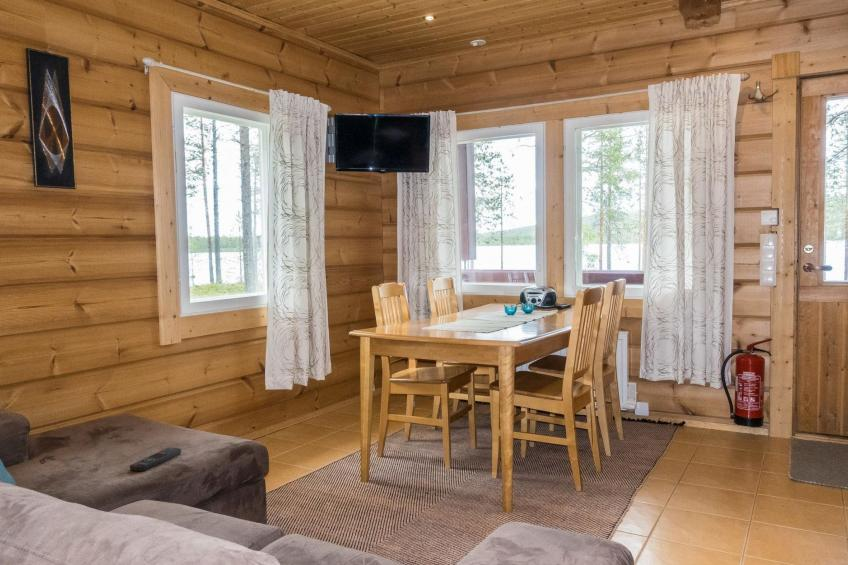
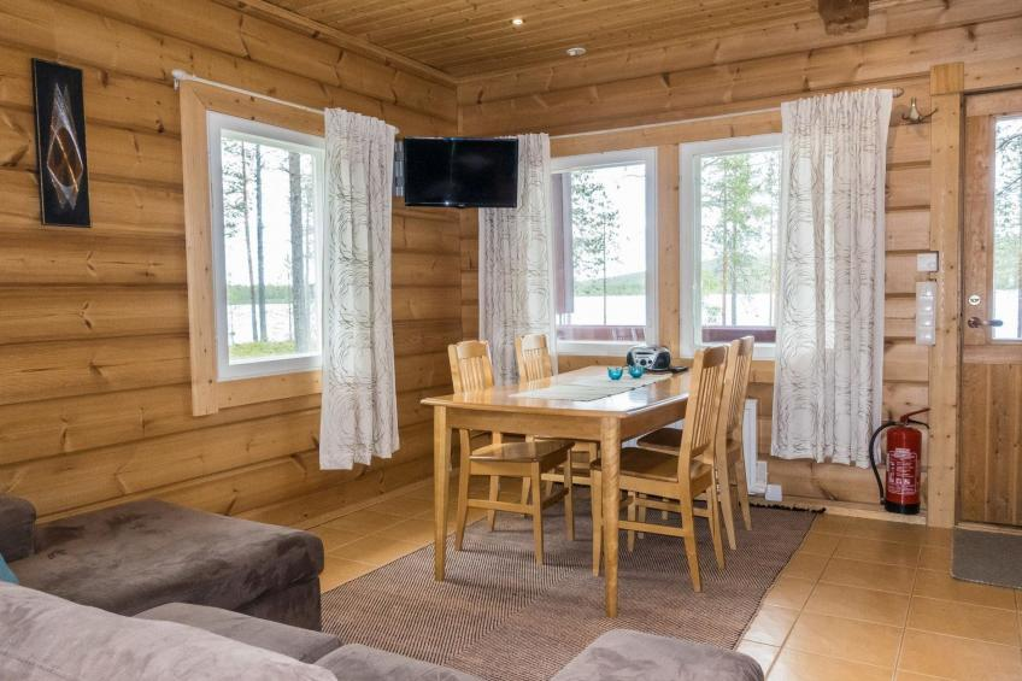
- remote control (156, 458)
